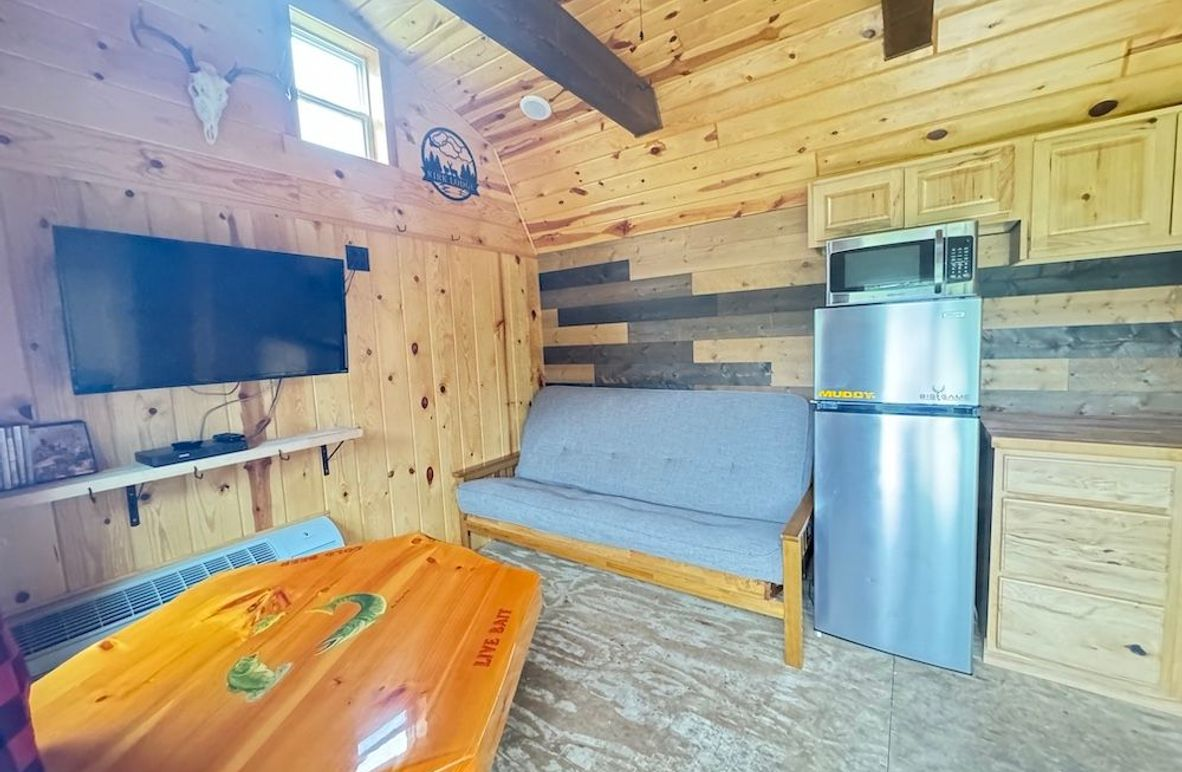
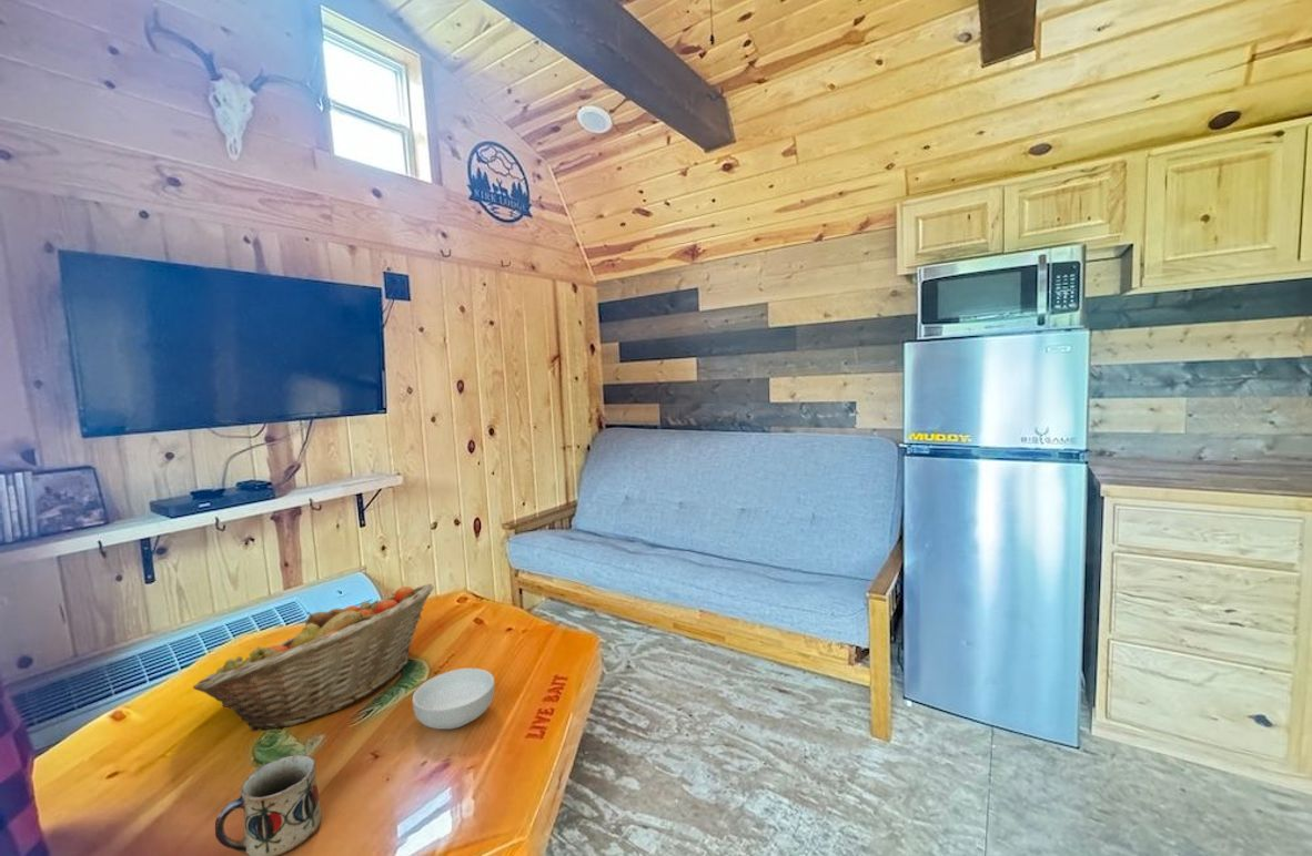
+ mug (275, 806)
+ fruit basket (331, 645)
+ cereal bowl (455, 702)
